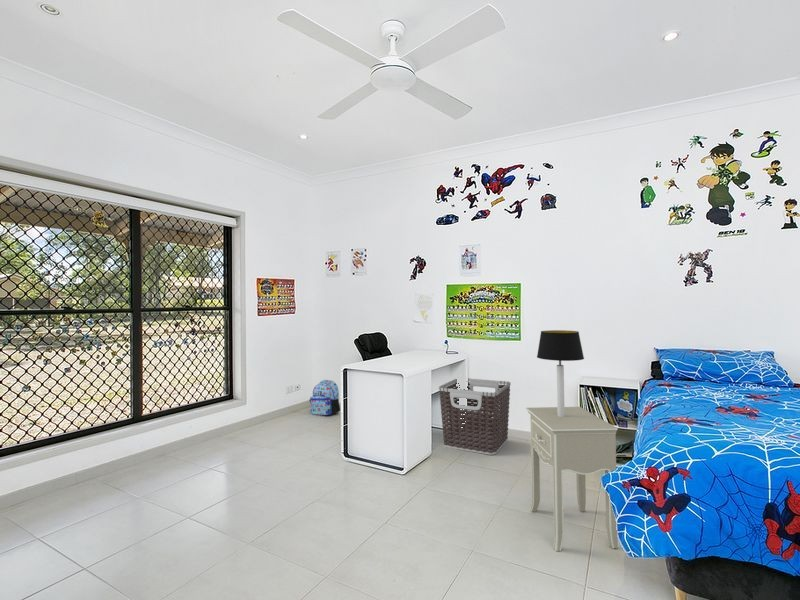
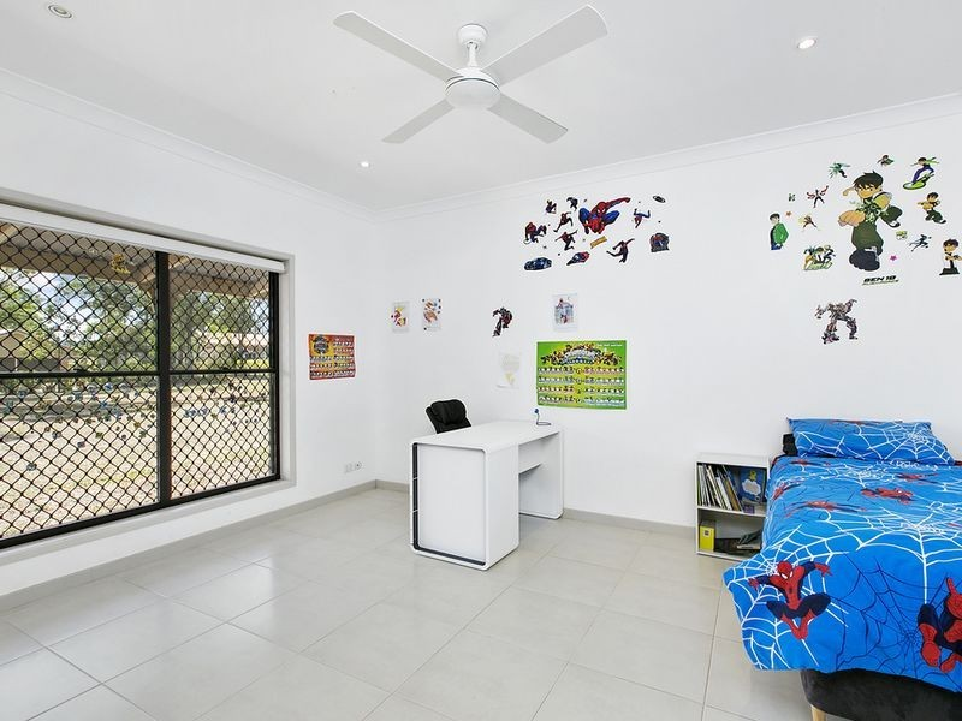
- clothes hamper (475, 413)
- table lamp (560, 373)
- nightstand (567, 470)
- backpack (324, 397)
